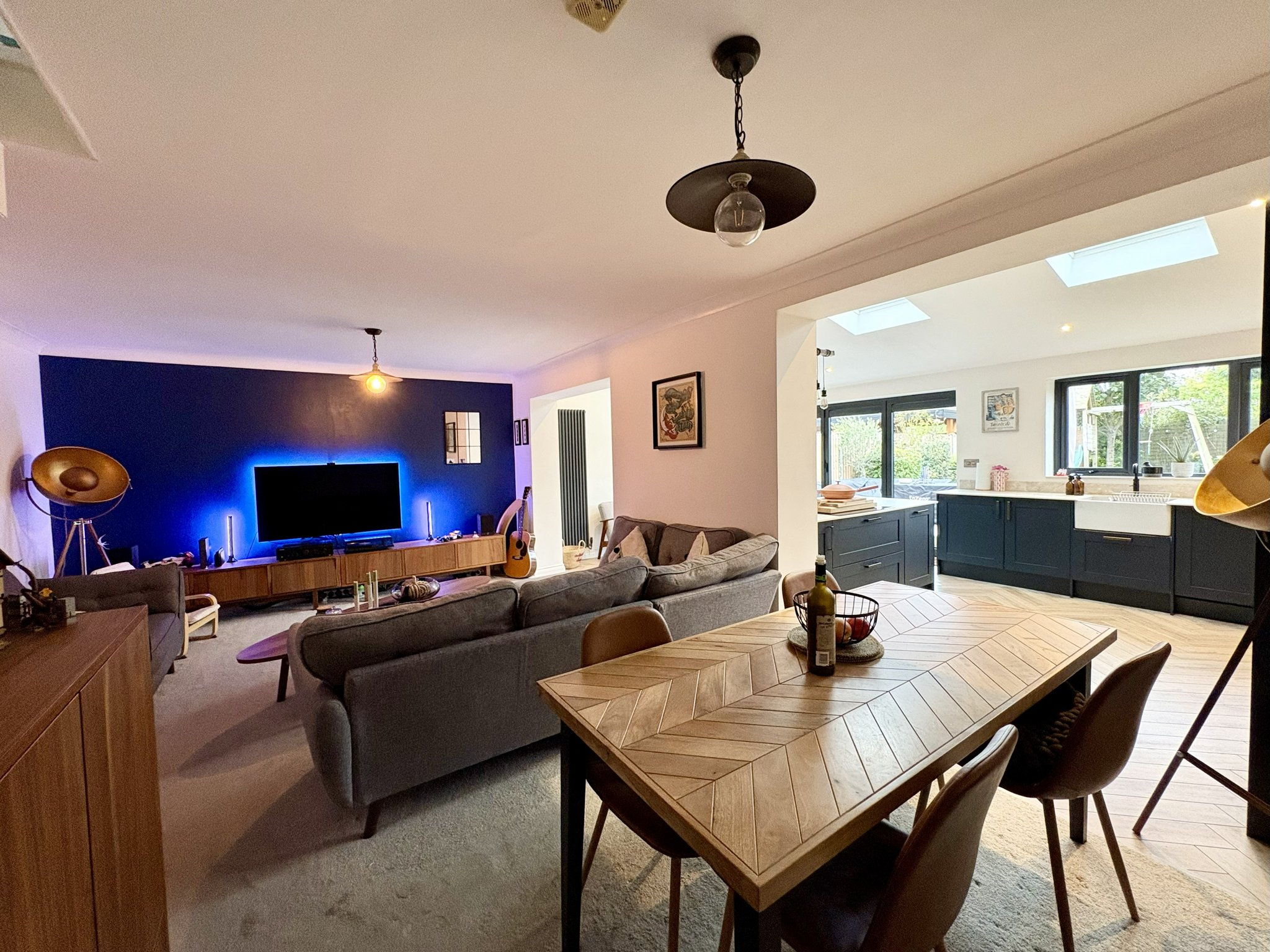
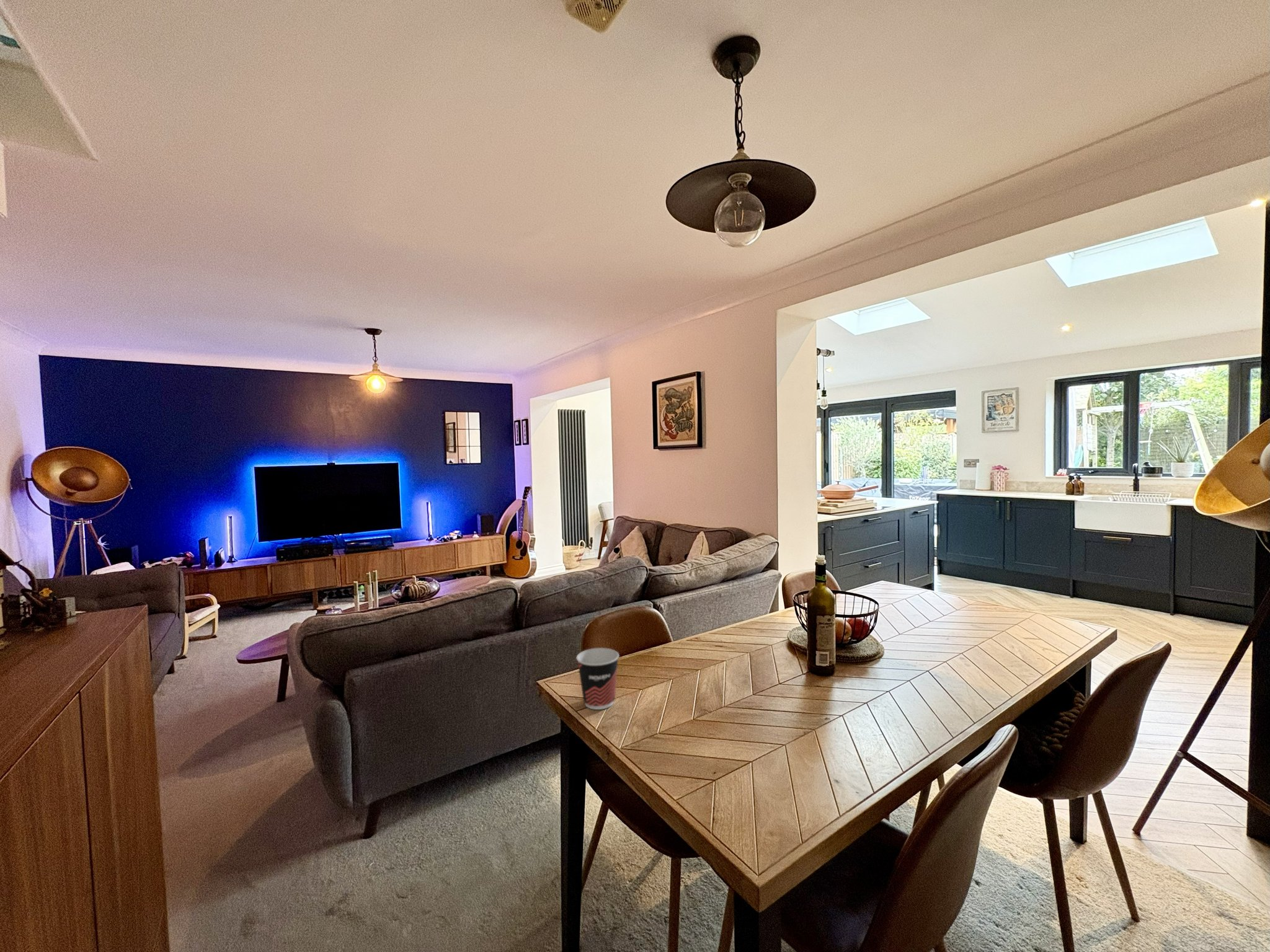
+ cup (598, 679)
